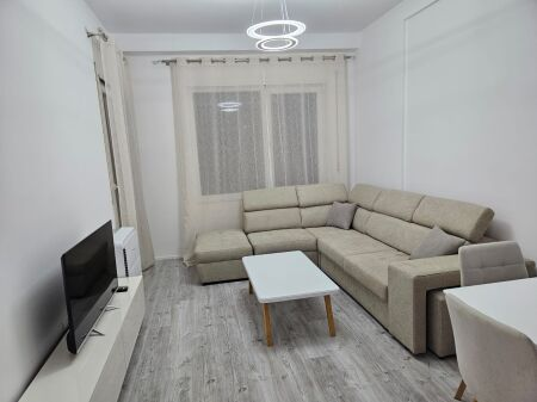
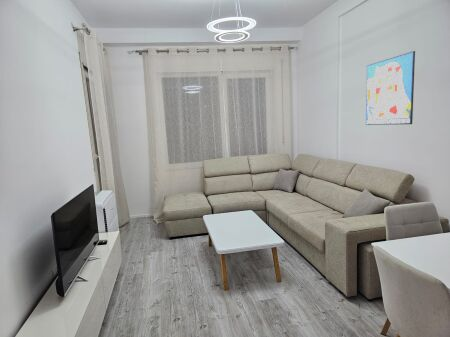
+ wall art (387, 92)
